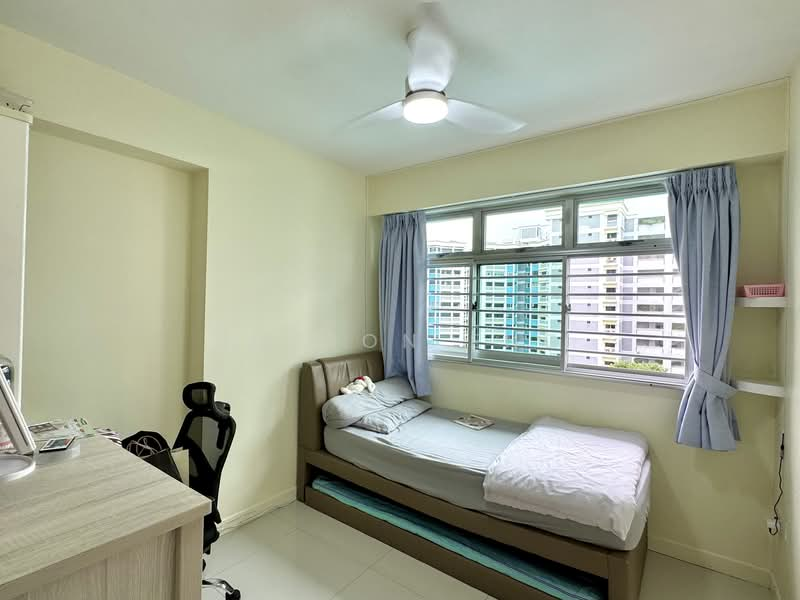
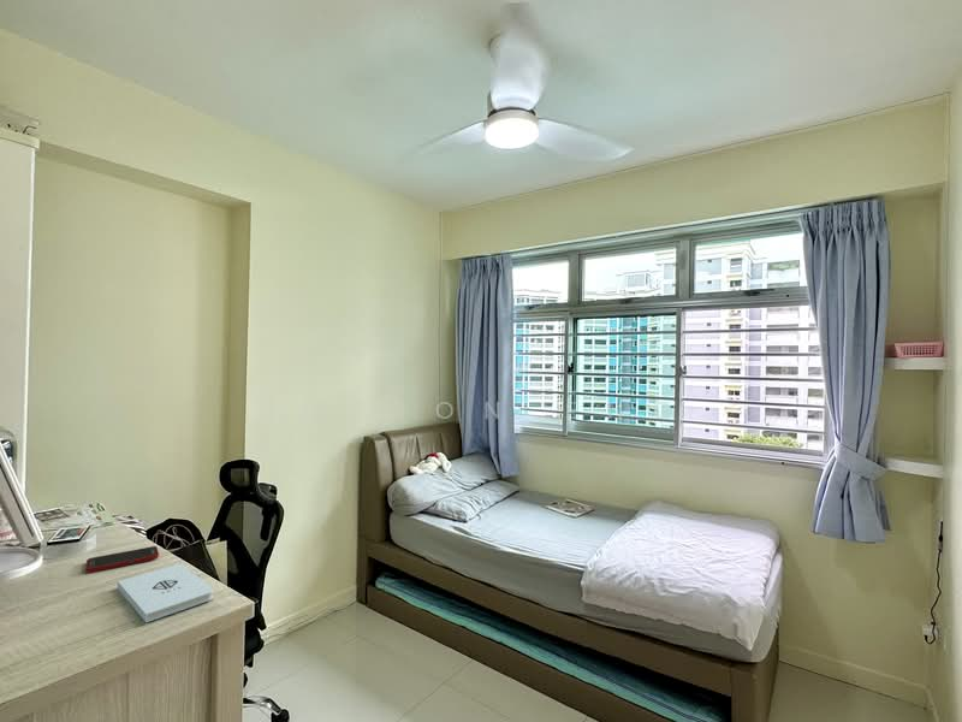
+ notepad (165, 590)
+ cell phone (123, 558)
